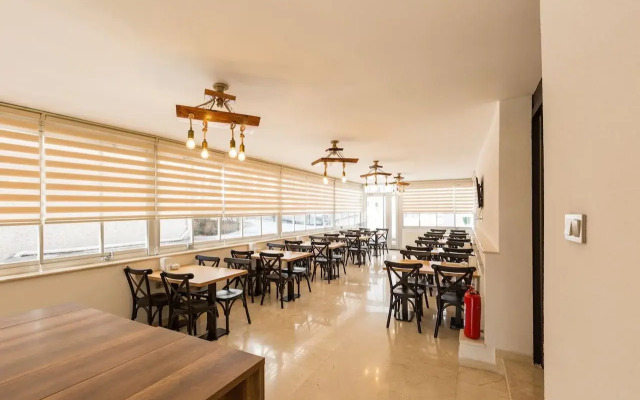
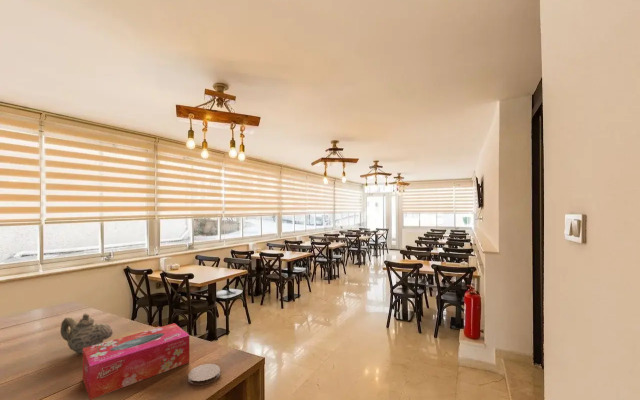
+ teapot (85, 332)
+ coaster (204, 374)
+ tissue box (138, 355)
